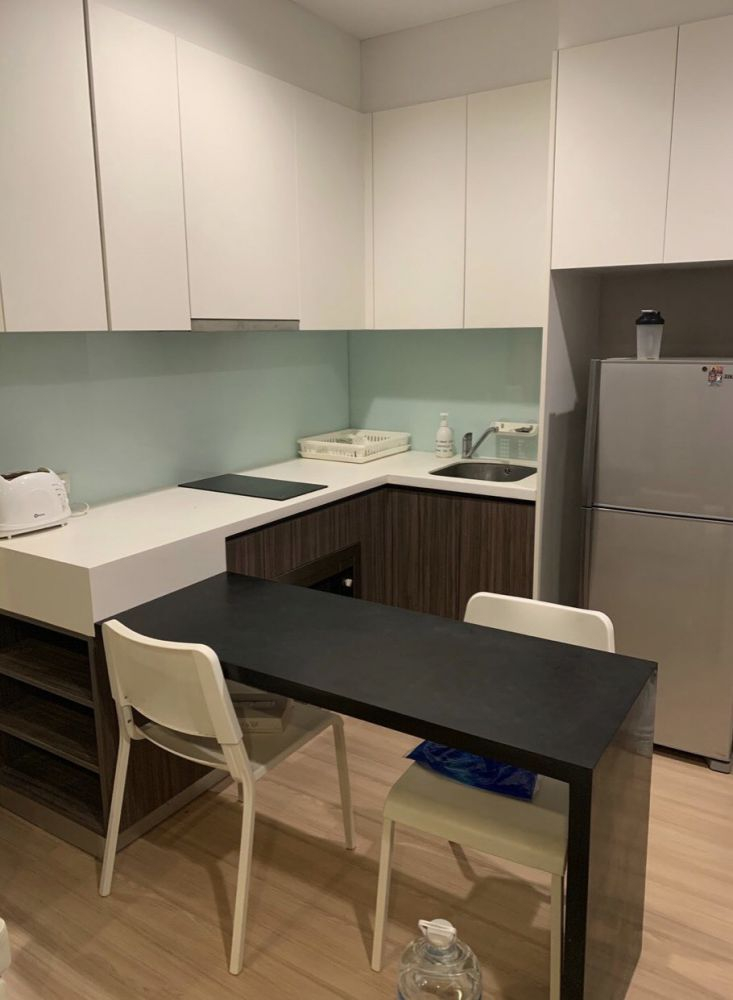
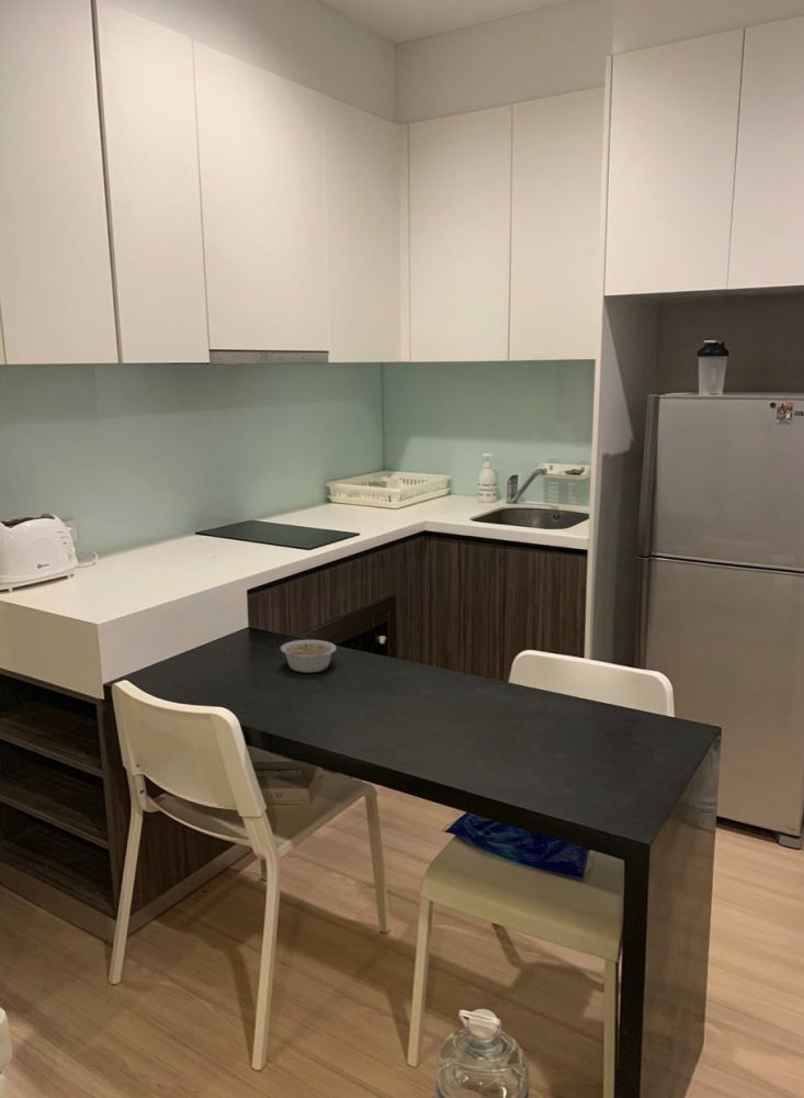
+ legume (310, 656)
